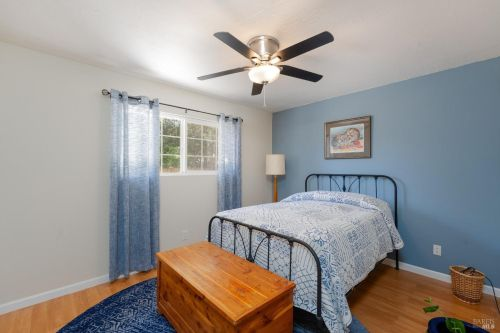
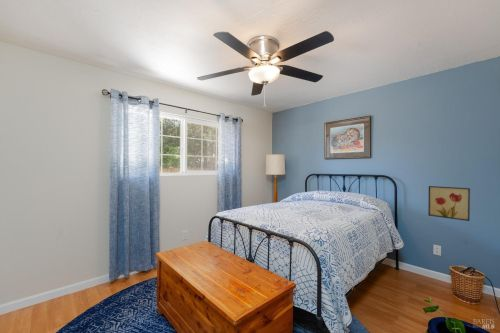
+ wall art (448, 202)
